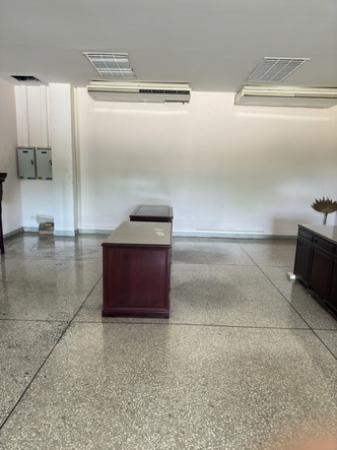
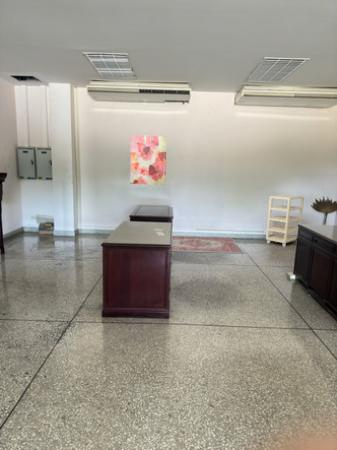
+ rug (195, 243)
+ wall art (148, 160)
+ shelving unit (284, 219)
